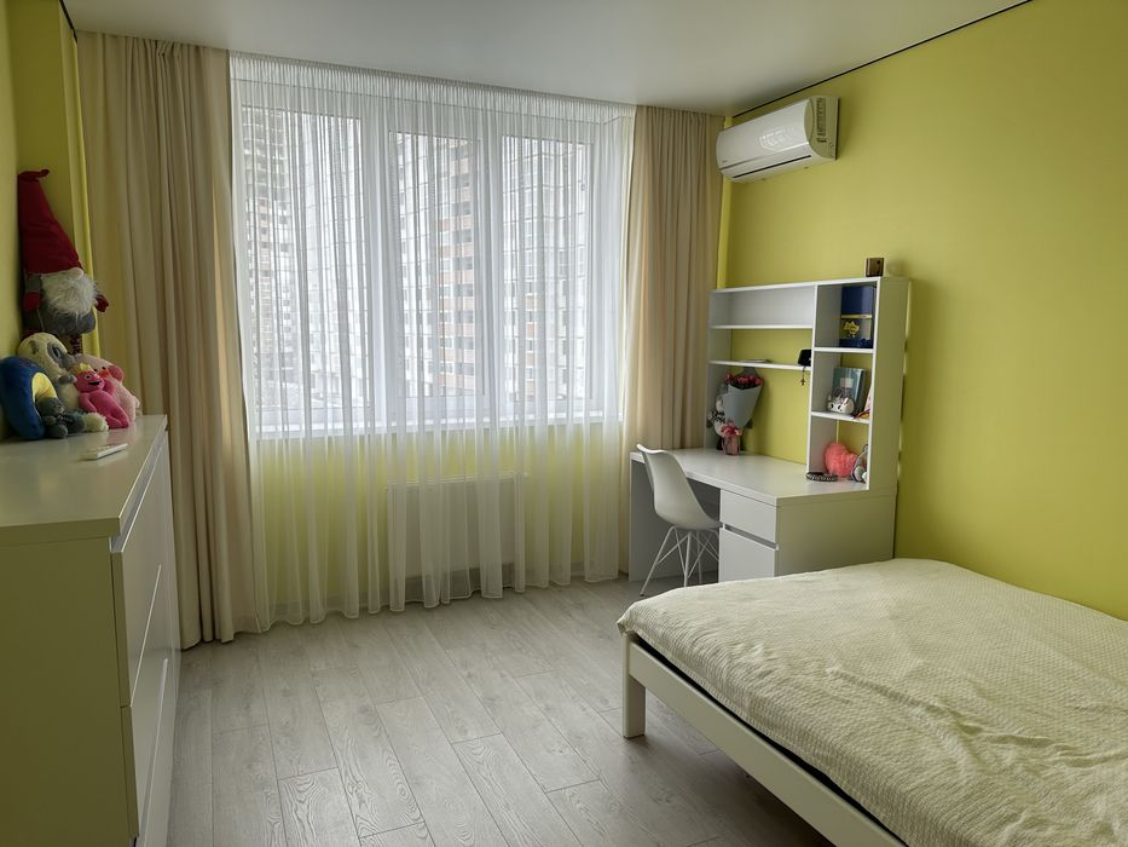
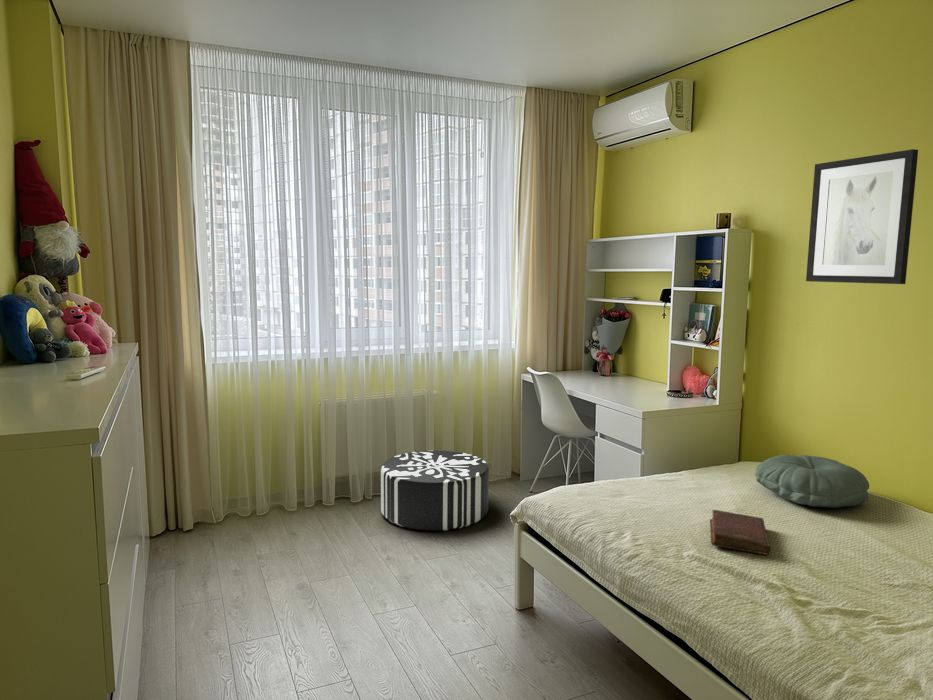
+ pillow (812, 479)
+ pouf (435, 488)
+ diary (738, 530)
+ wall art (857, 220)
